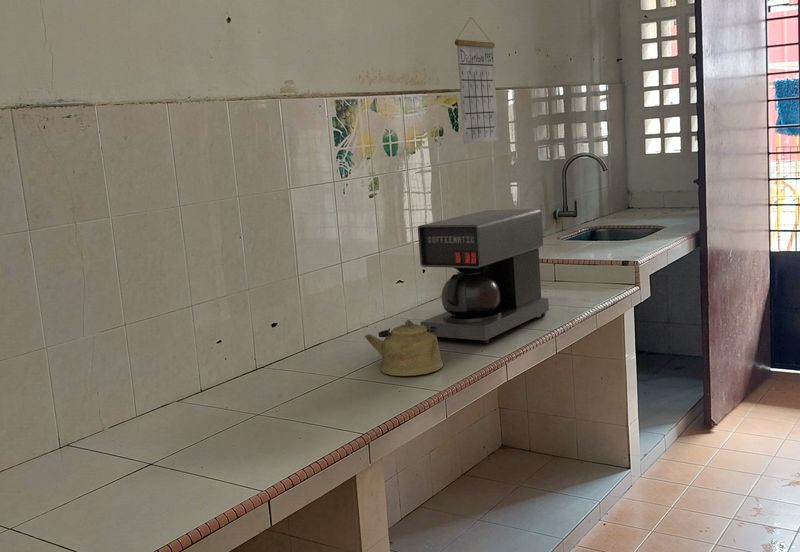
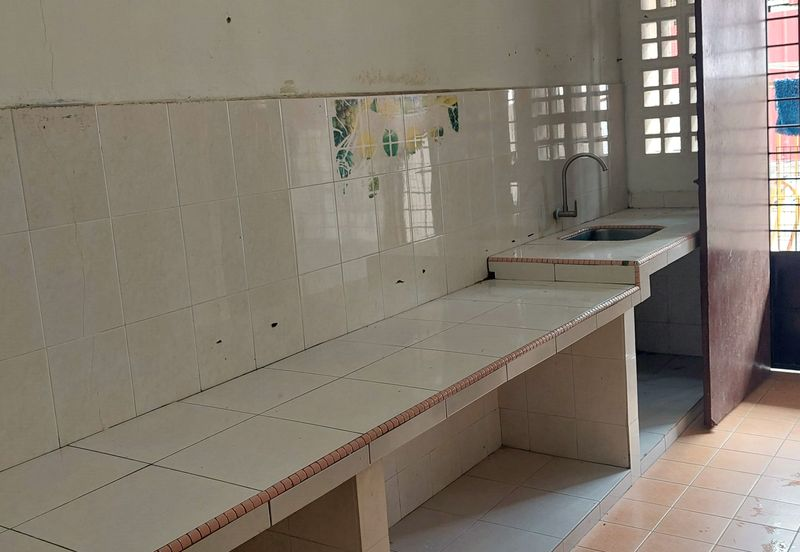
- calendar (477, 79)
- coffee maker (484, 272)
- kettle (403, 344)
